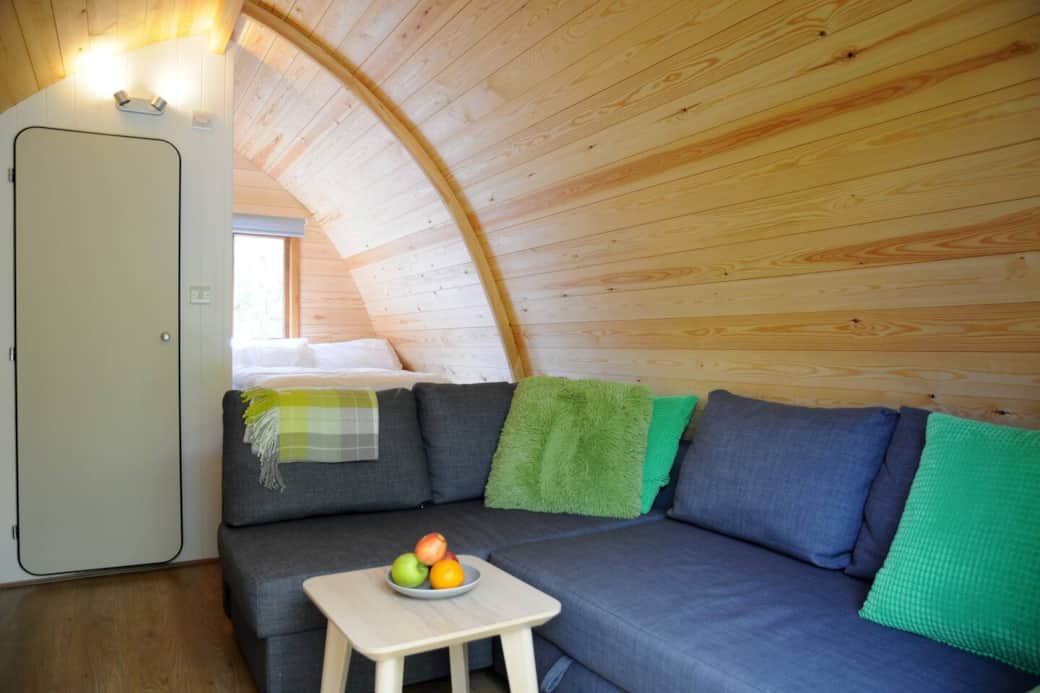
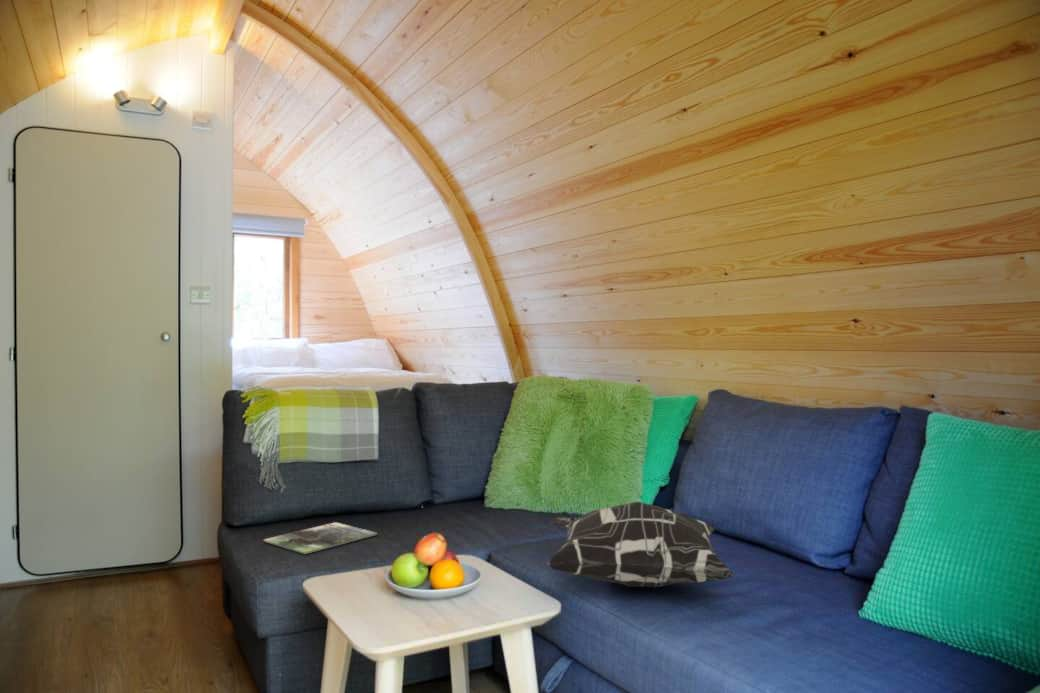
+ magazine (321, 537)
+ decorative pillow (633, 542)
